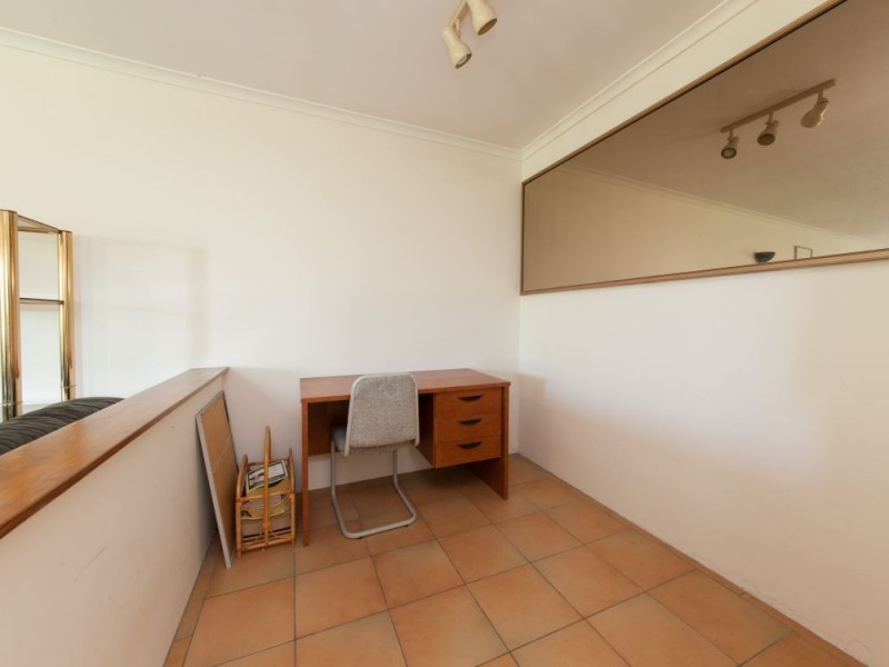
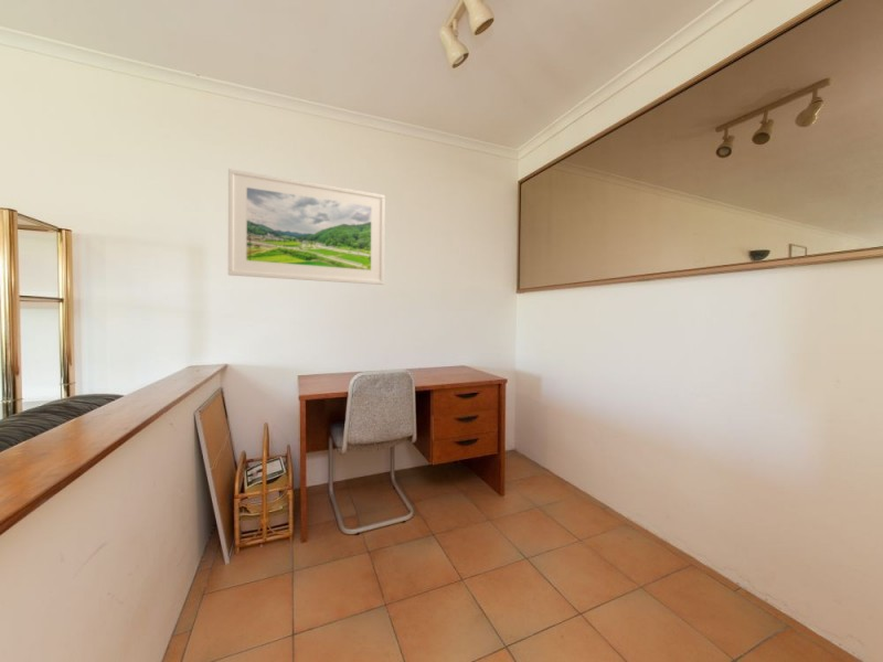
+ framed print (312, 232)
